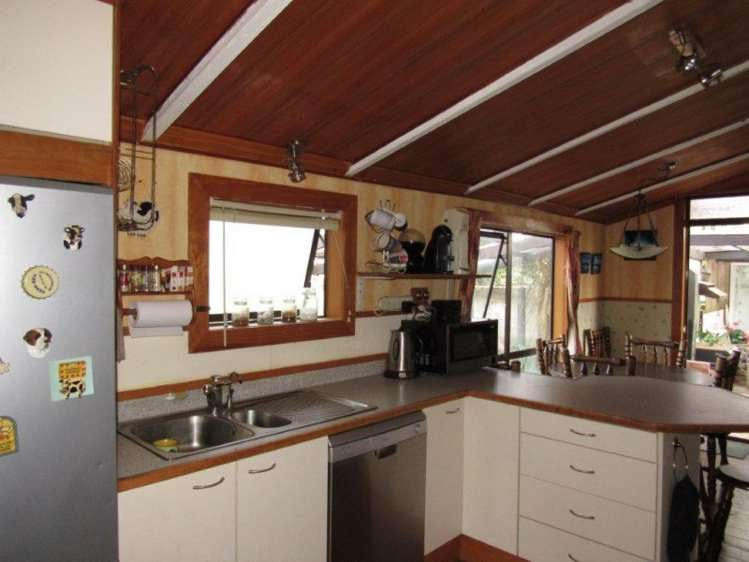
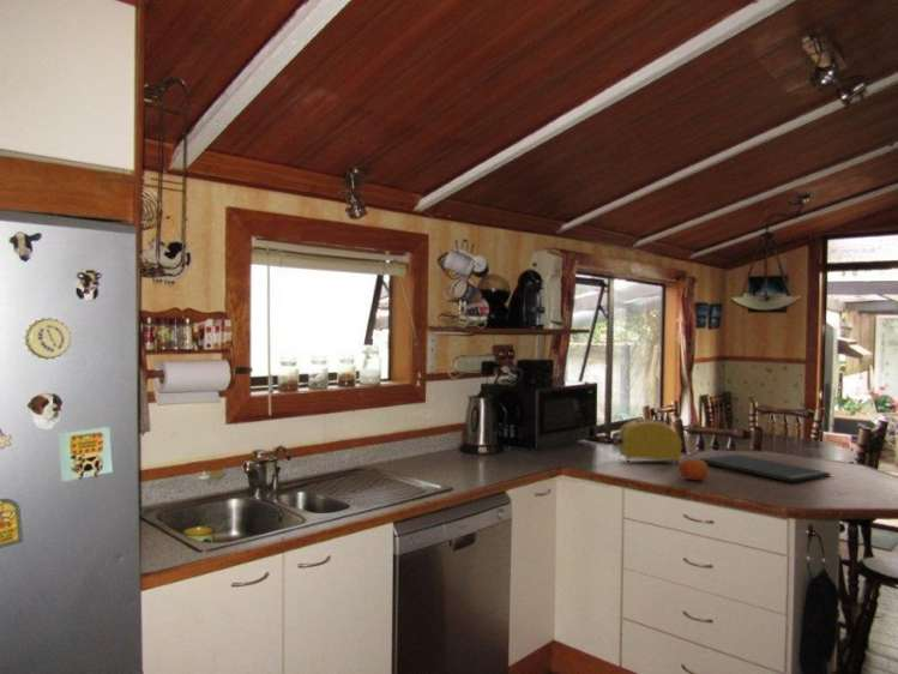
+ cutting board (760, 467)
+ toaster (647, 439)
+ fruit (693, 469)
